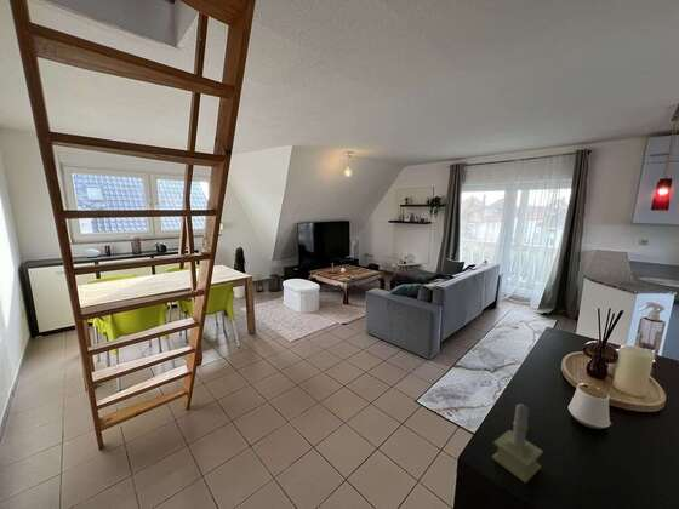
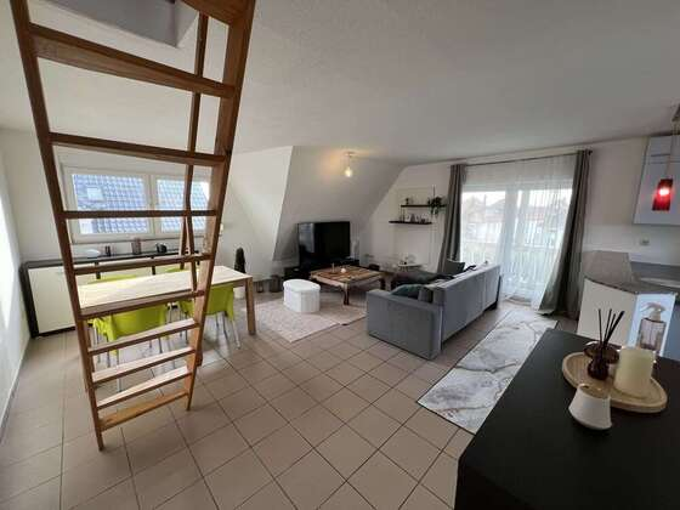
- candle (519, 433)
